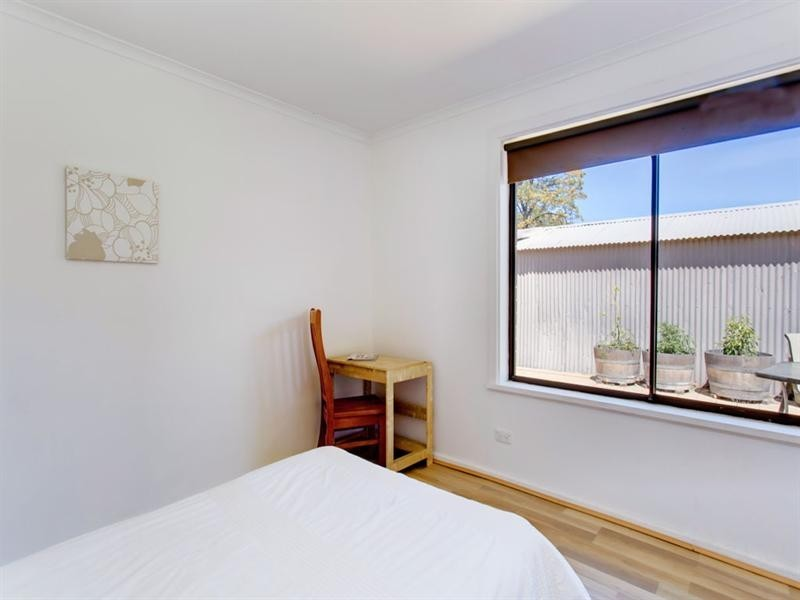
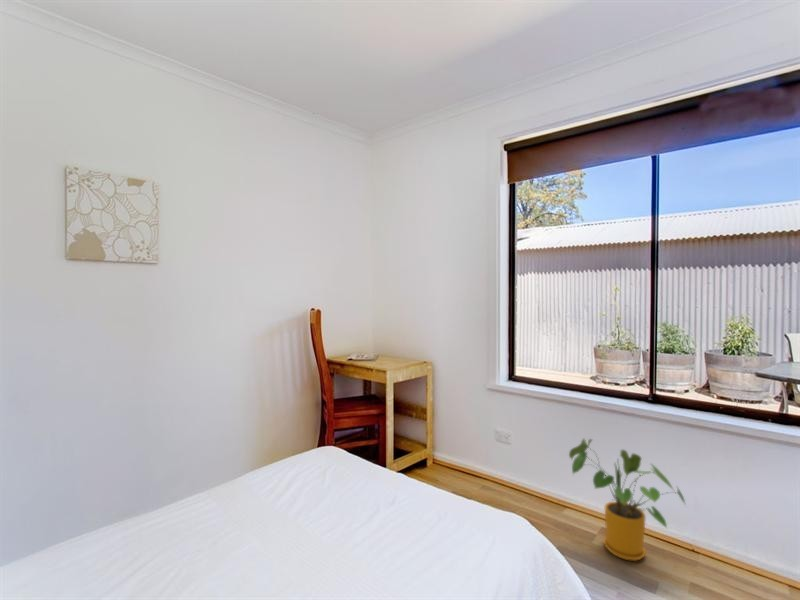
+ house plant (621, 501)
